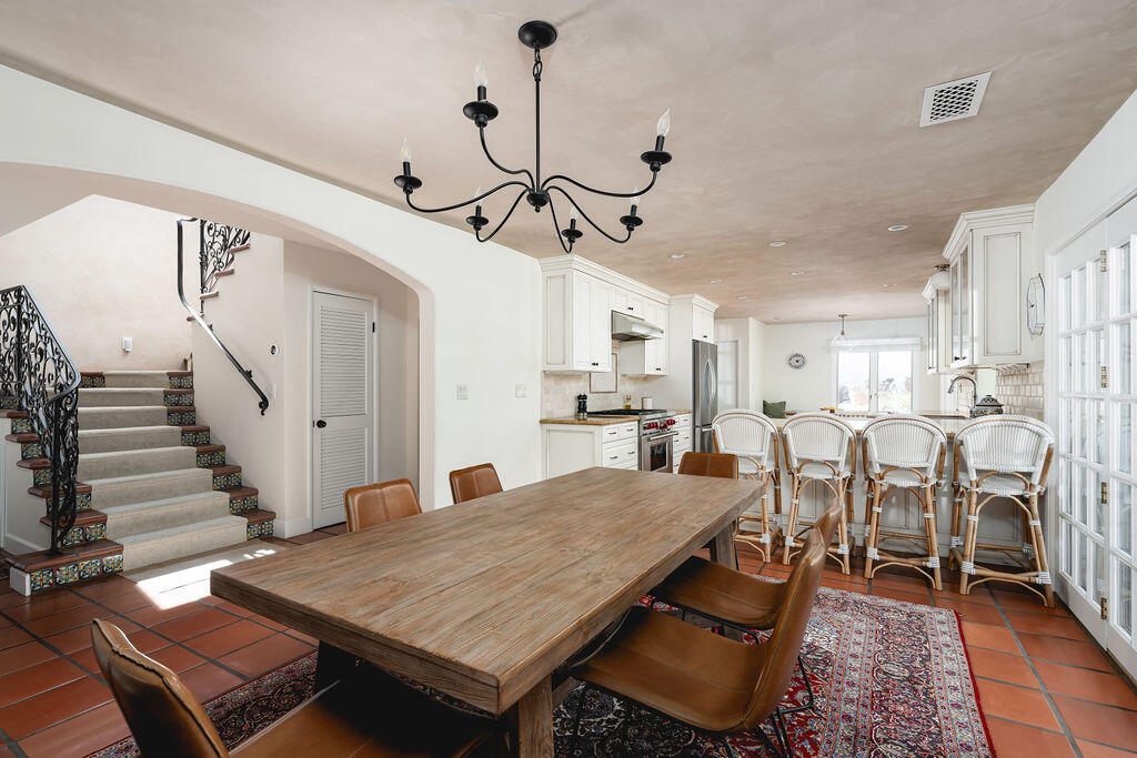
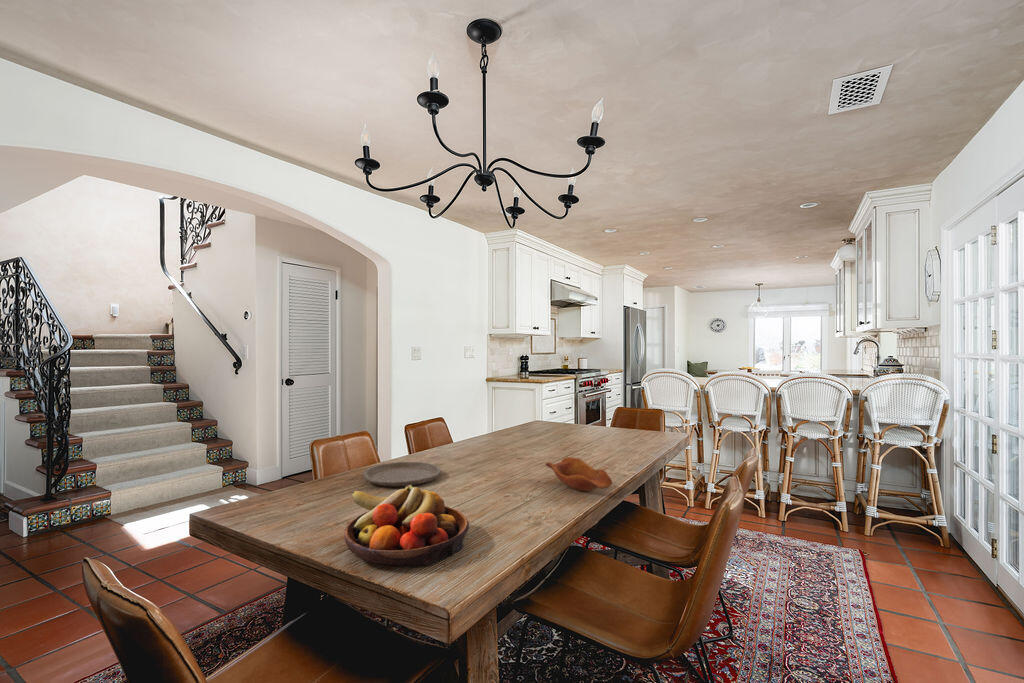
+ fruit bowl (406, 519)
+ plate (402, 473)
+ wooden bowl (576, 475)
